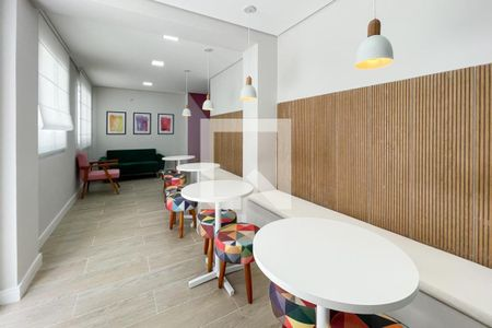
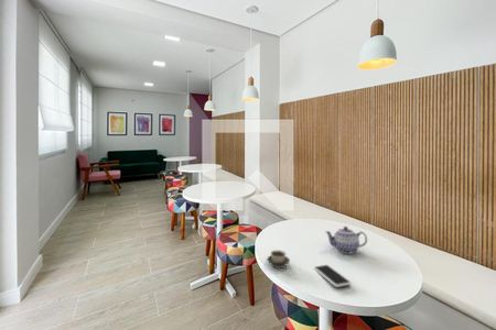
+ smartphone (331, 274)
+ teapot (345, 238)
+ cup (278, 258)
